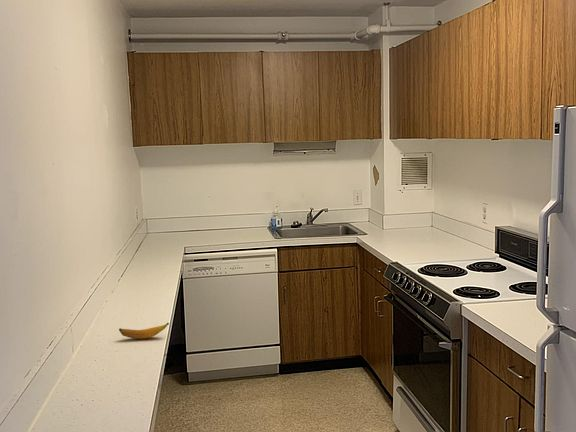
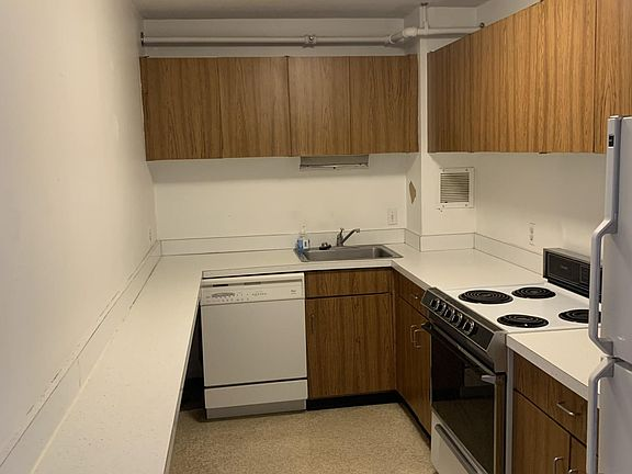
- banana (144, 330)
